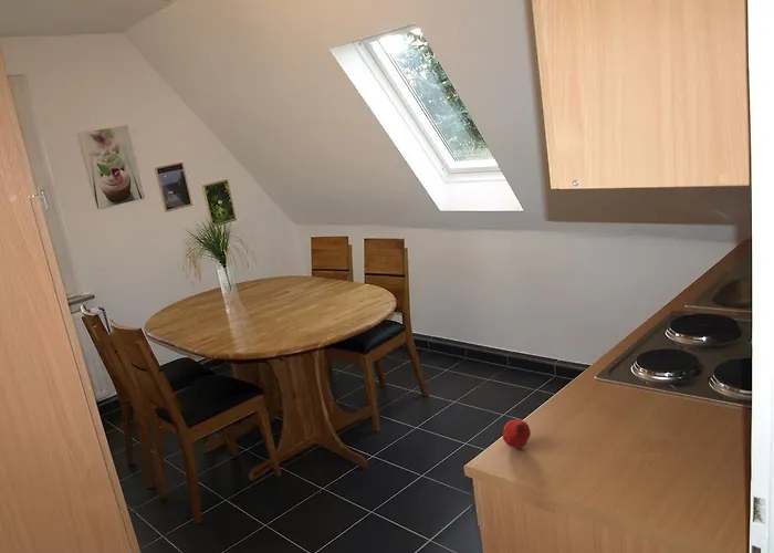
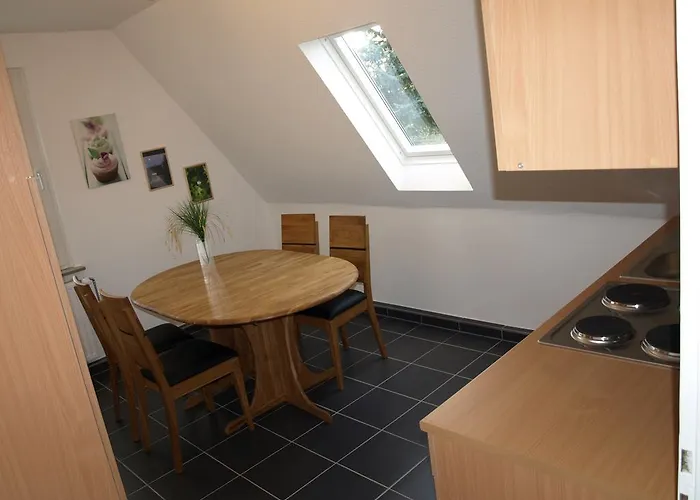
- fruit (515, 432)
